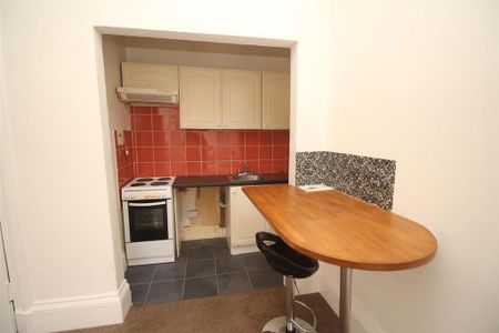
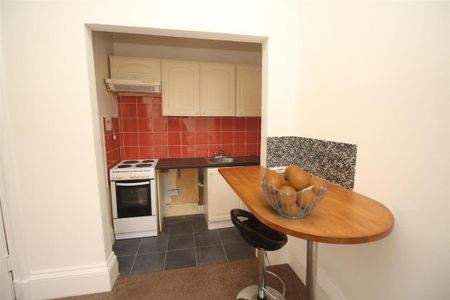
+ fruit basket (292, 190)
